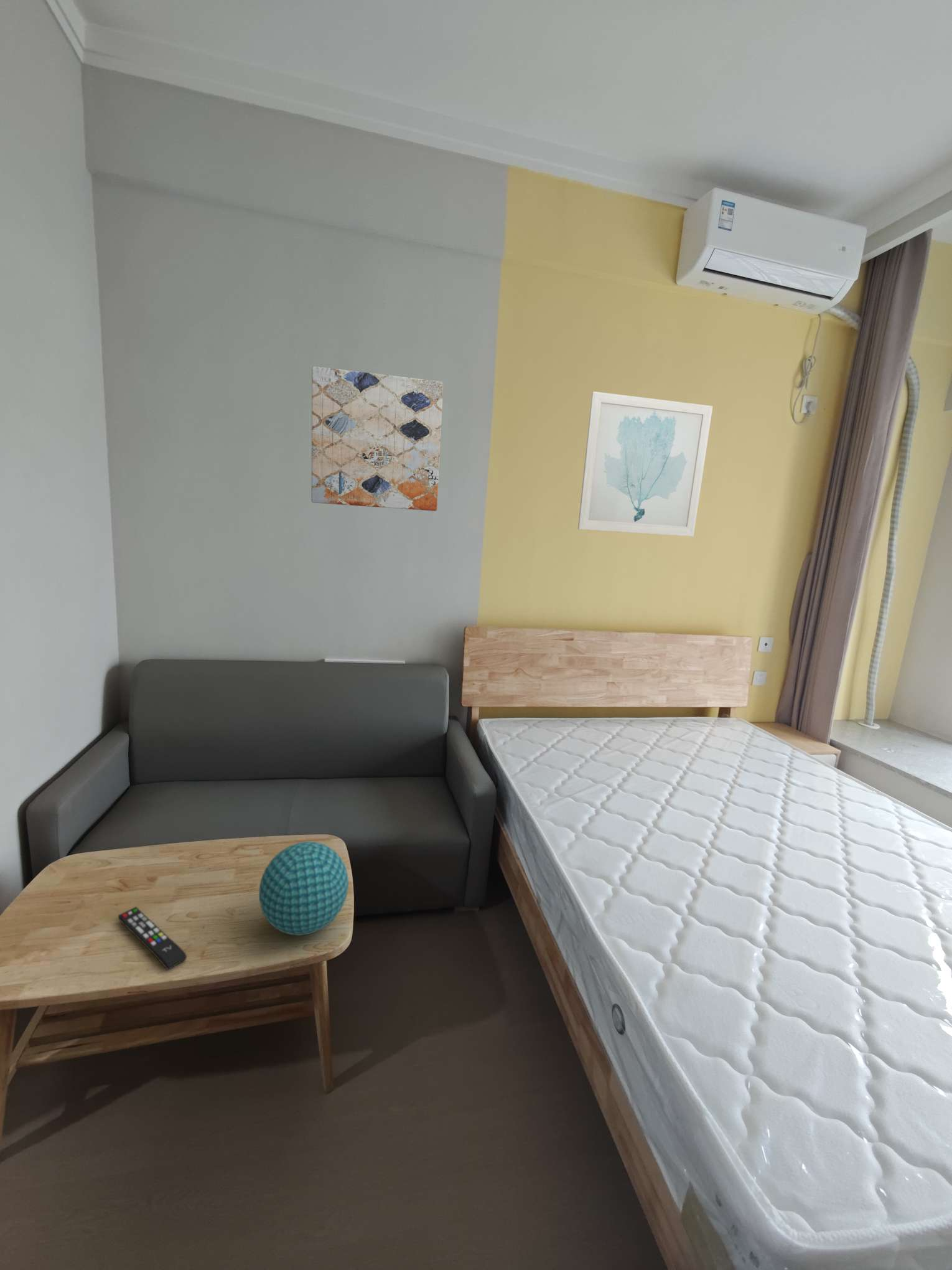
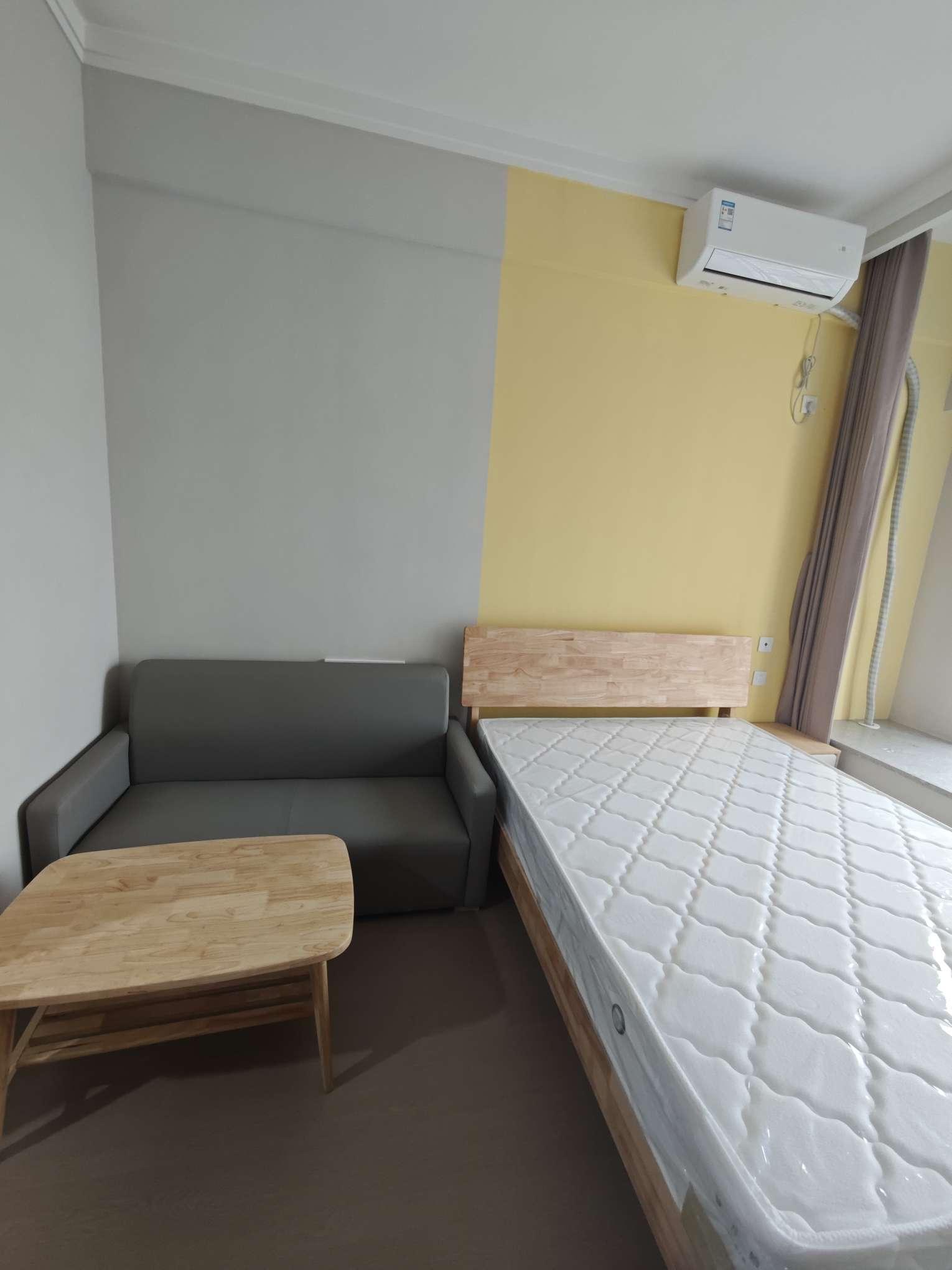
- decorative ball (304, 887)
- wall art (377, 442)
- wall art (645, 468)
- remote control (151, 936)
